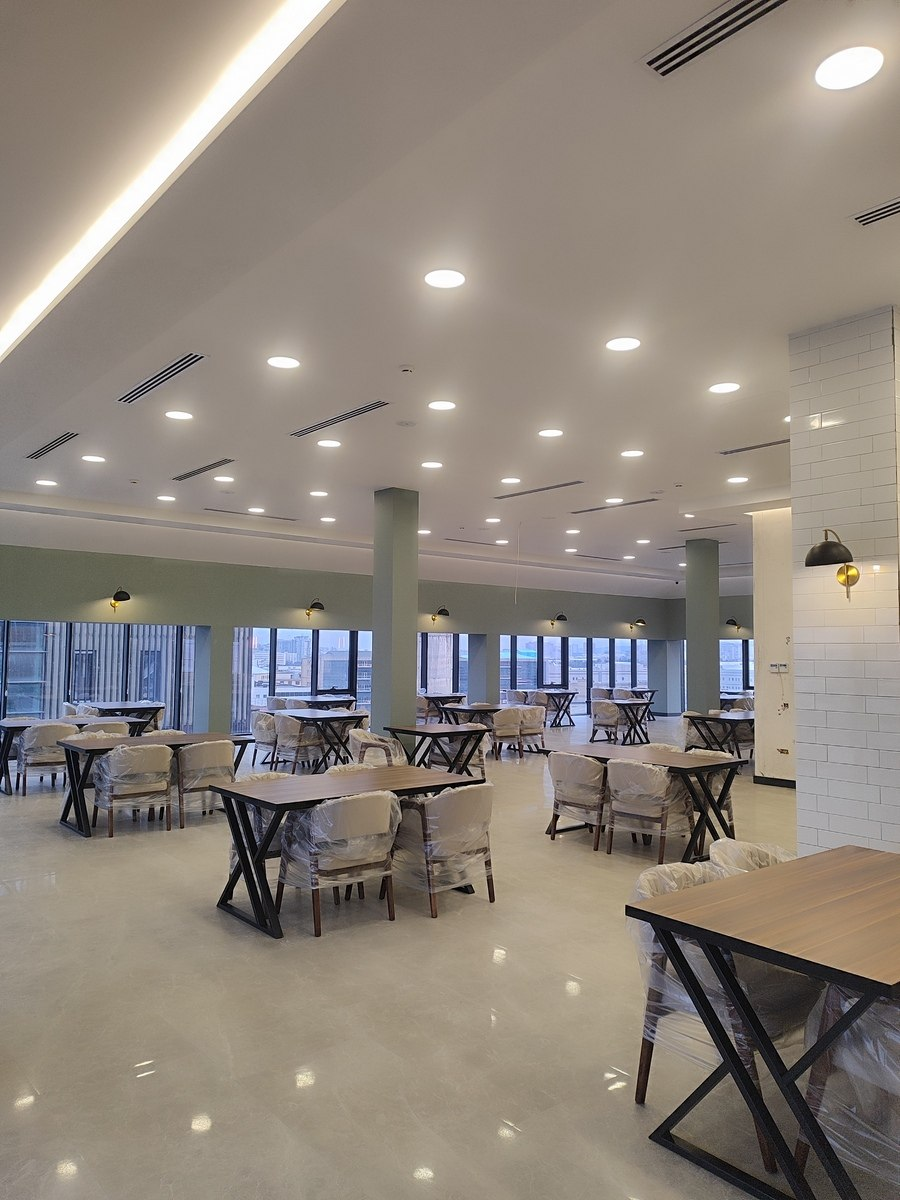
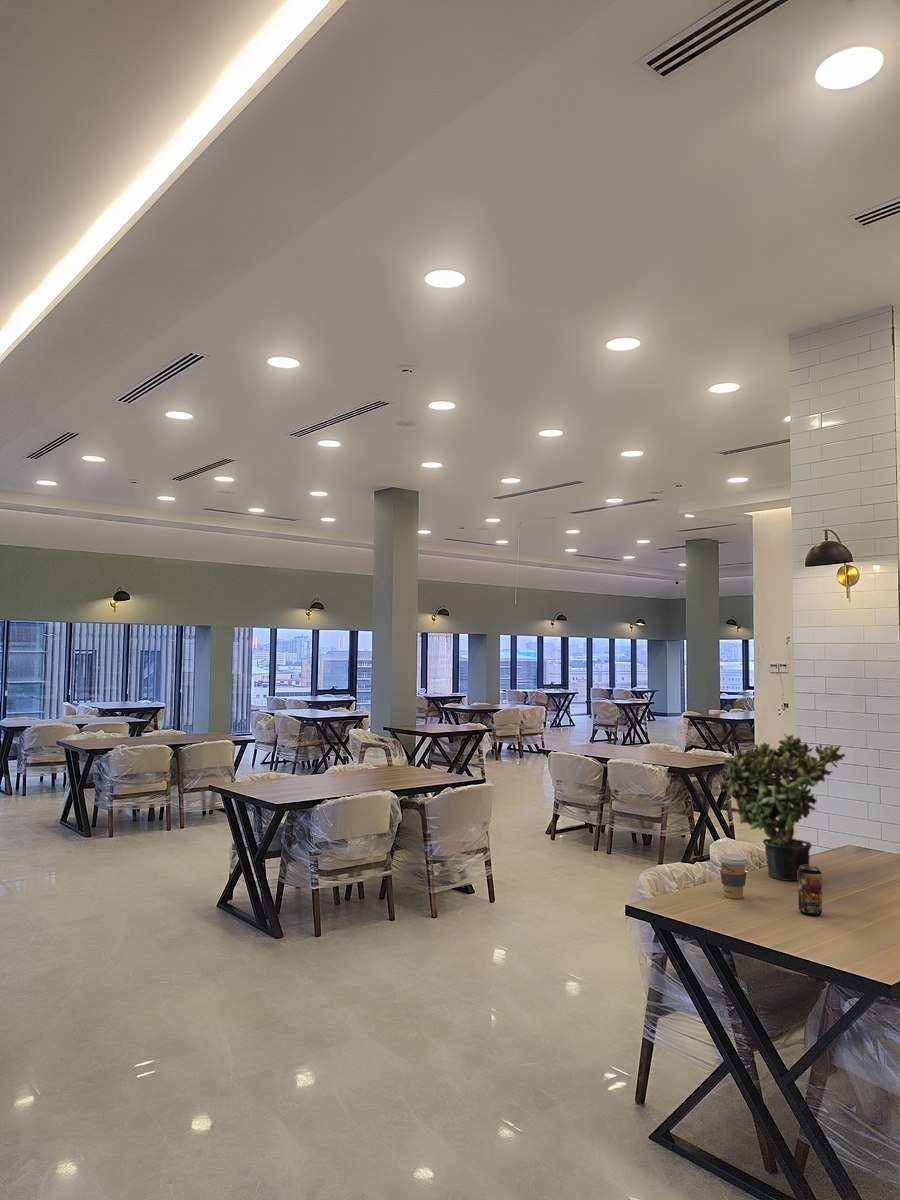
+ beverage can (810, 890)
+ coffee cup (733, 876)
+ potted plant (786, 803)
